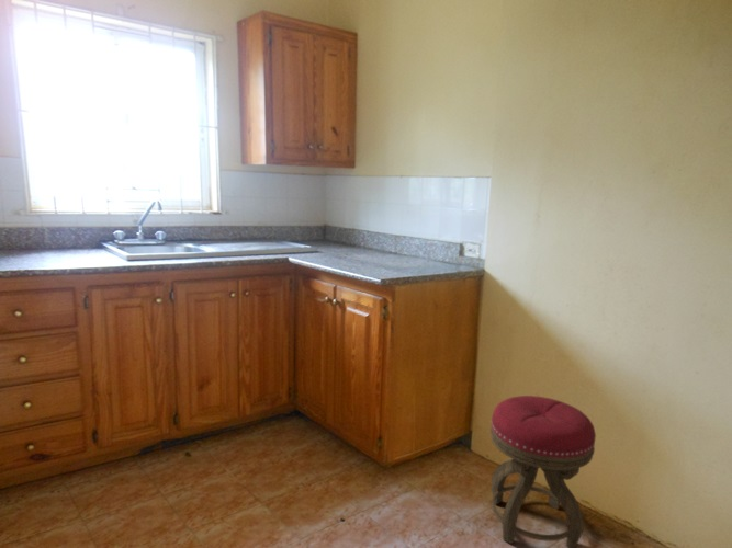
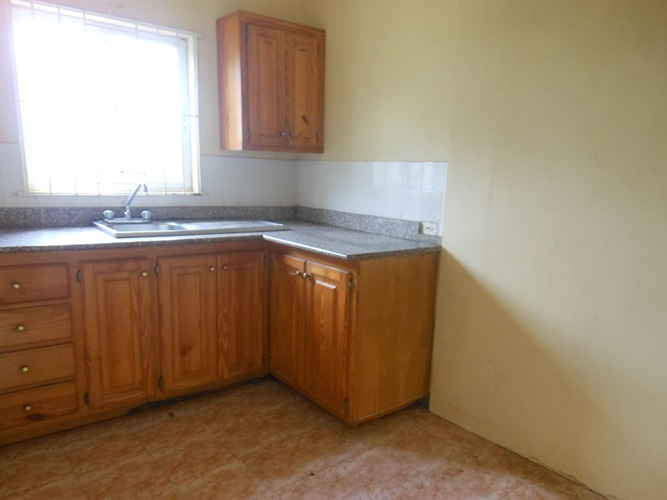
- stool (538, 467)
